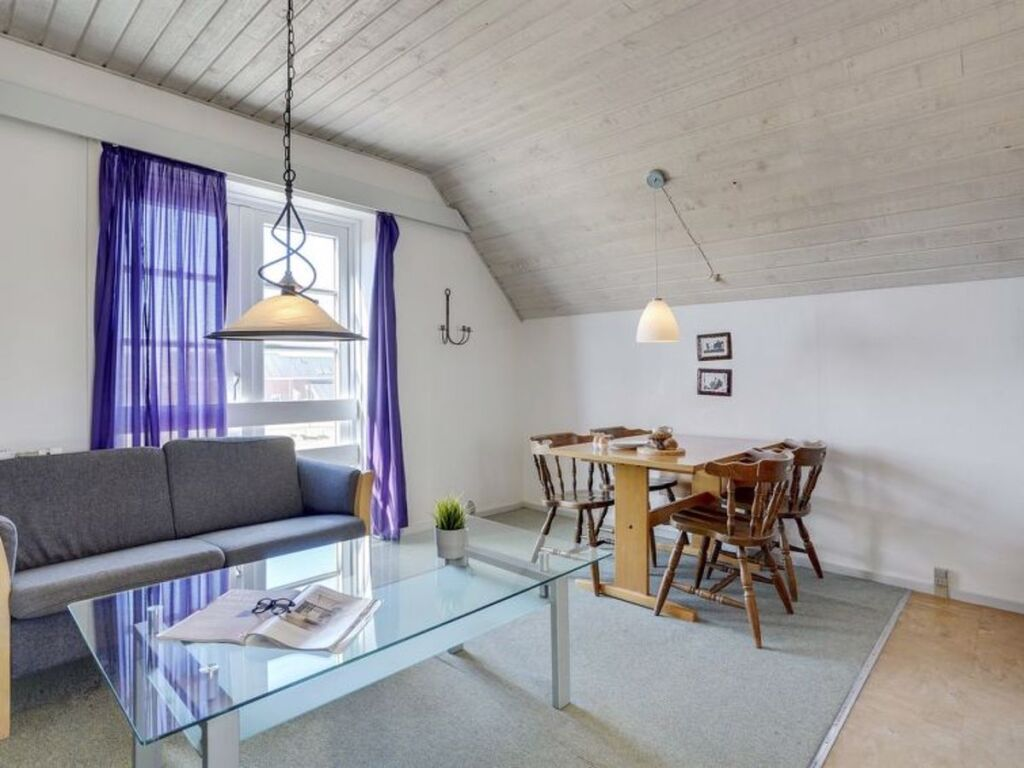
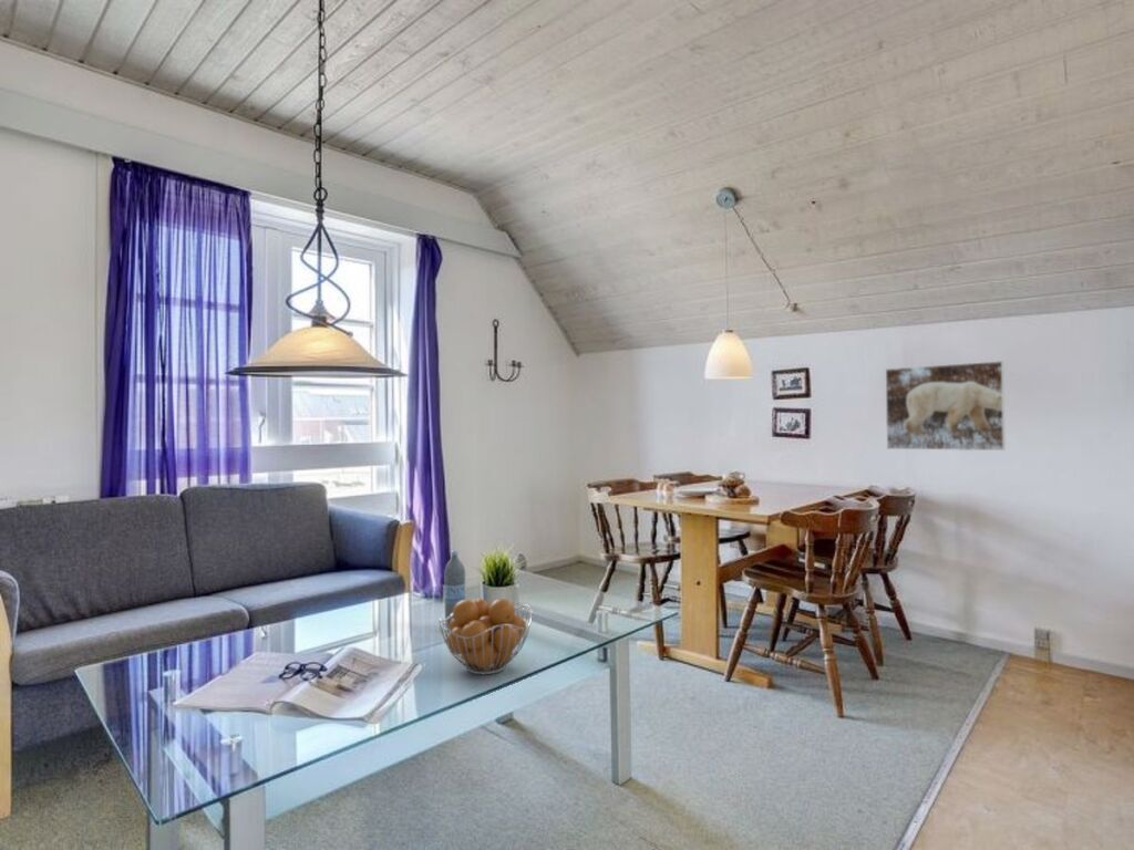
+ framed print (941, 407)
+ water bottle (454, 590)
+ fruit basket (485, 632)
